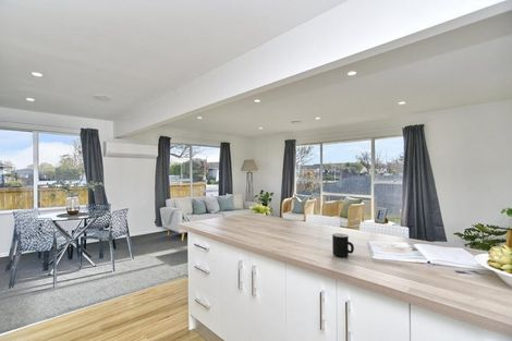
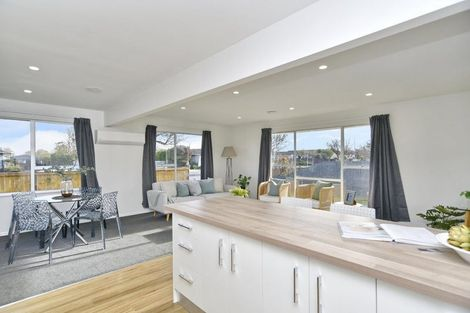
- mug (343, 245)
